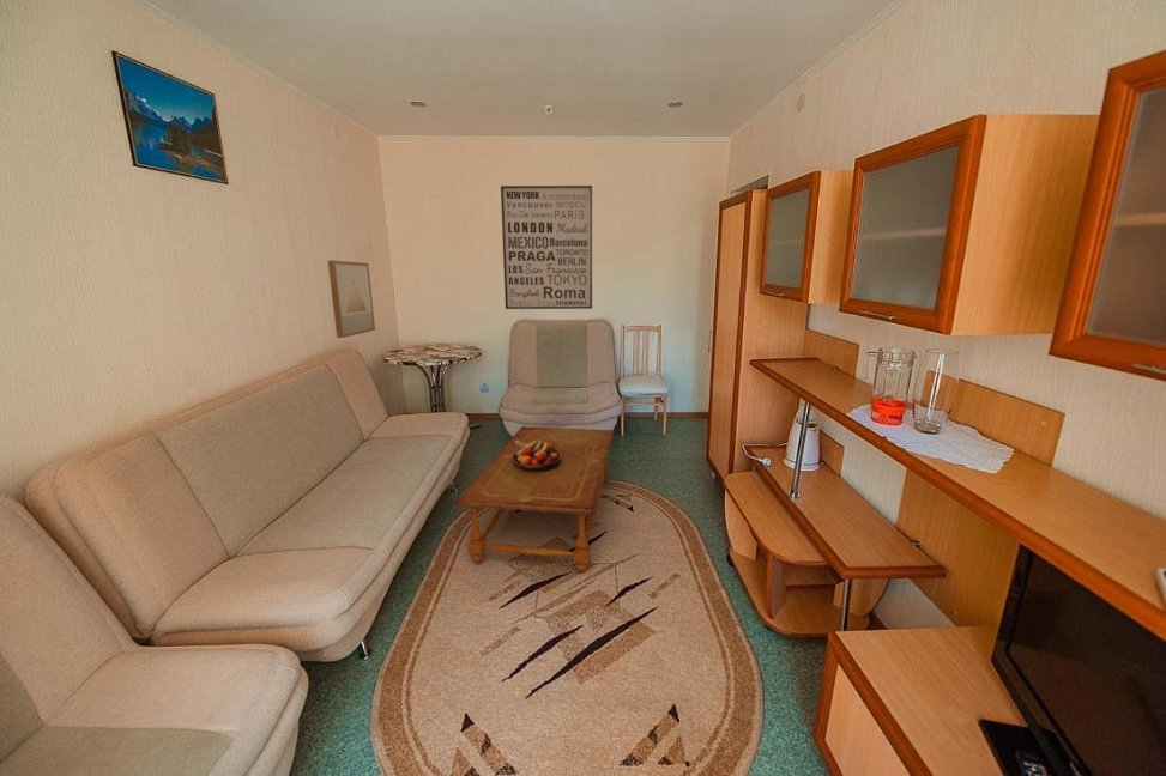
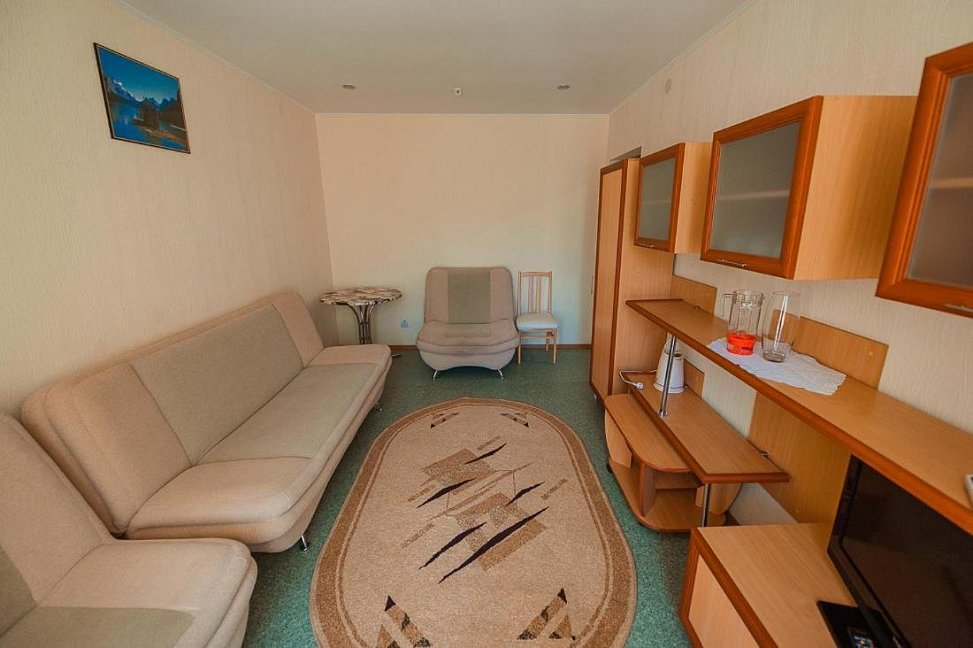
- coffee table (550, 486)
- wall art (354, 298)
- fruit bowl (536, 453)
- wall art (548, 249)
